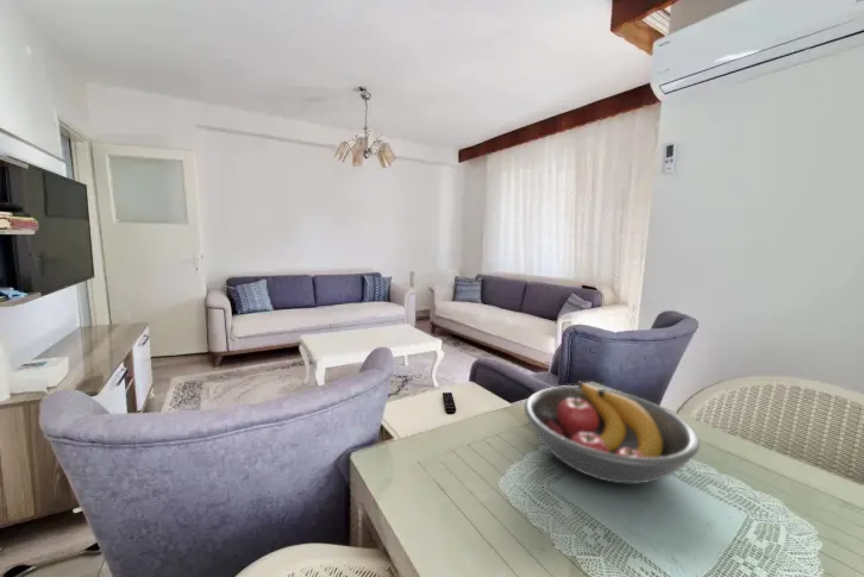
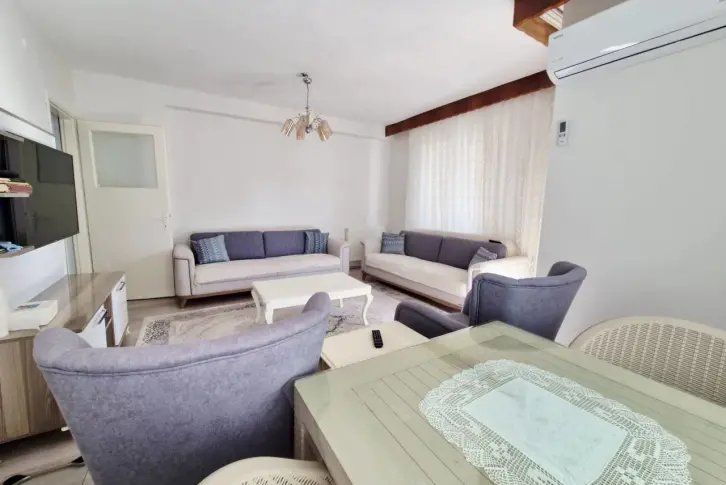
- fruit bowl (602, 431)
